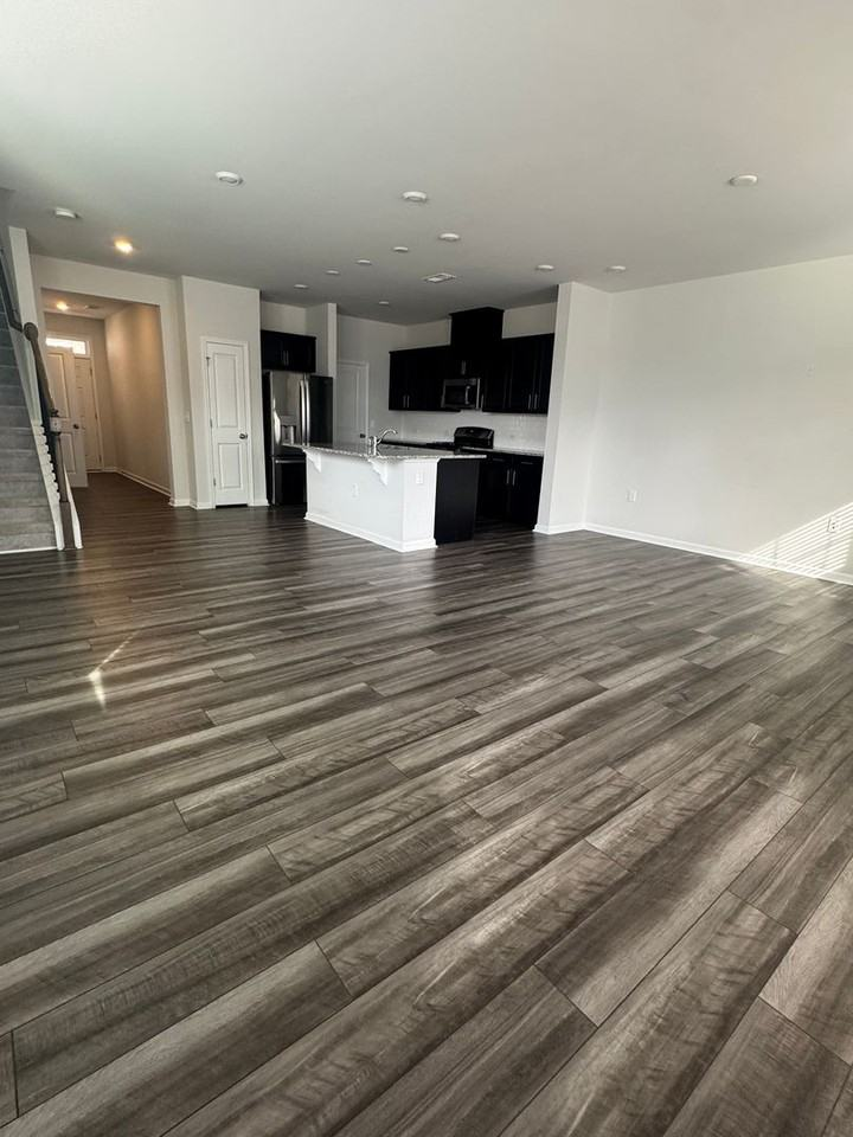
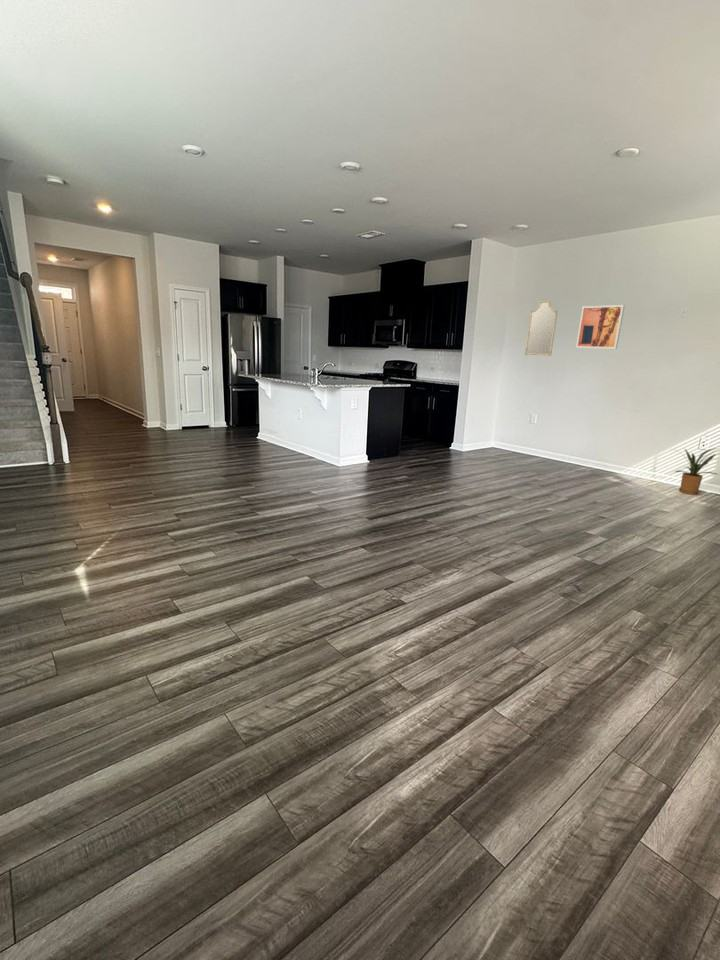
+ wall art (599, 327)
+ house plant (693, 469)
+ home mirror (541, 328)
